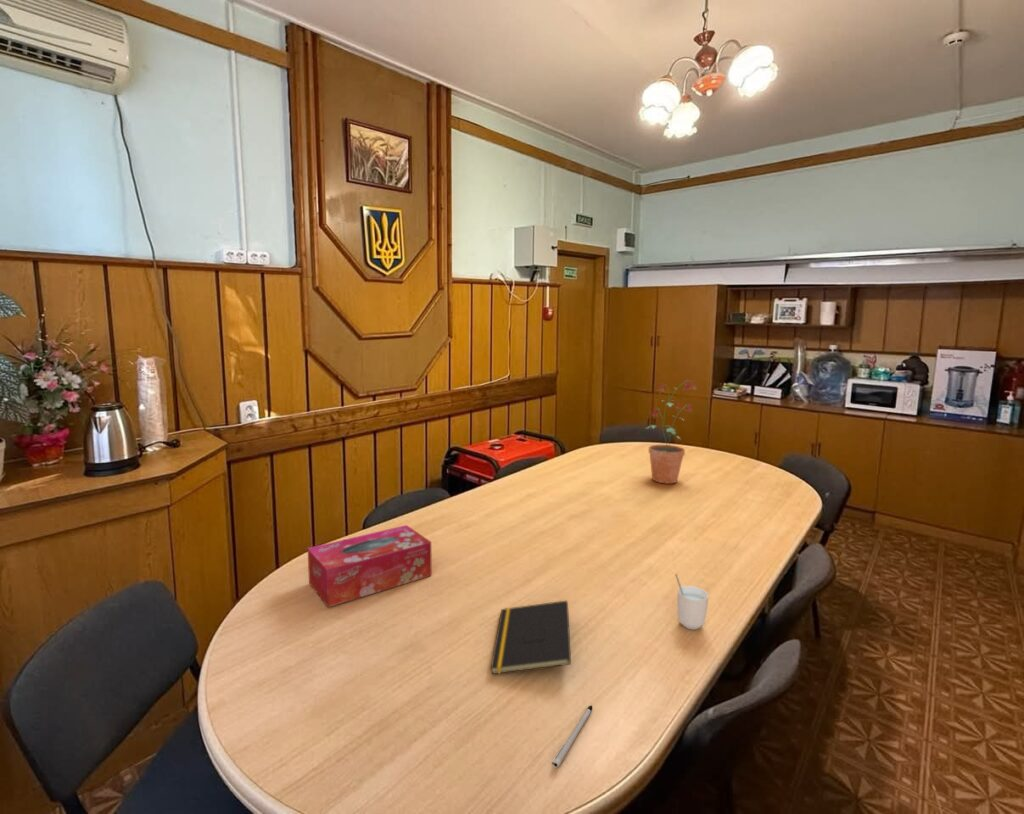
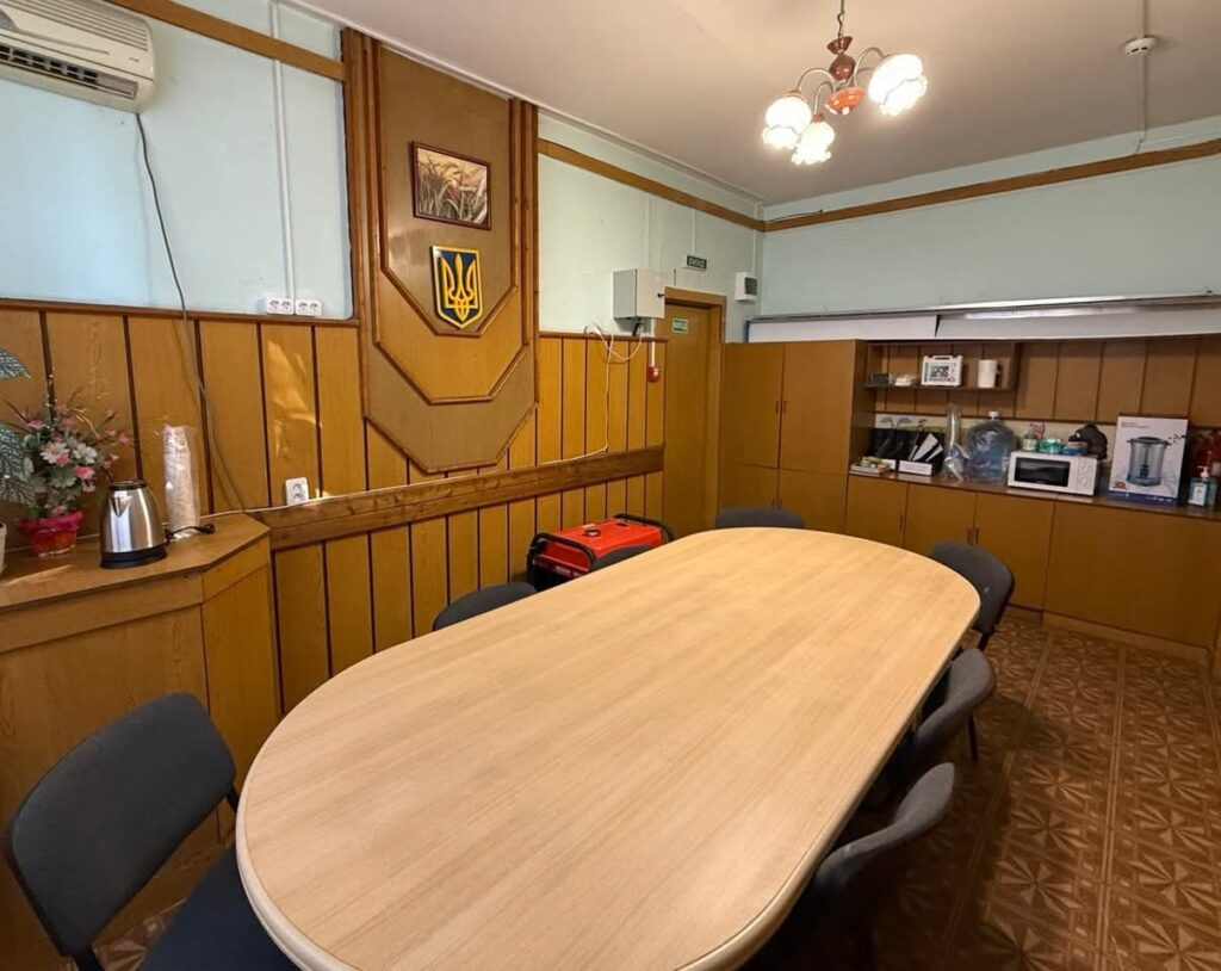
- tissue box (371, 562)
- notepad (532, 634)
- pen (574, 732)
- cup (690, 601)
- potted plant (668, 429)
